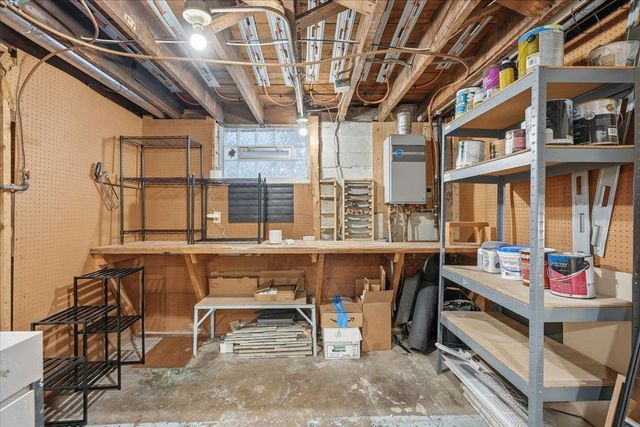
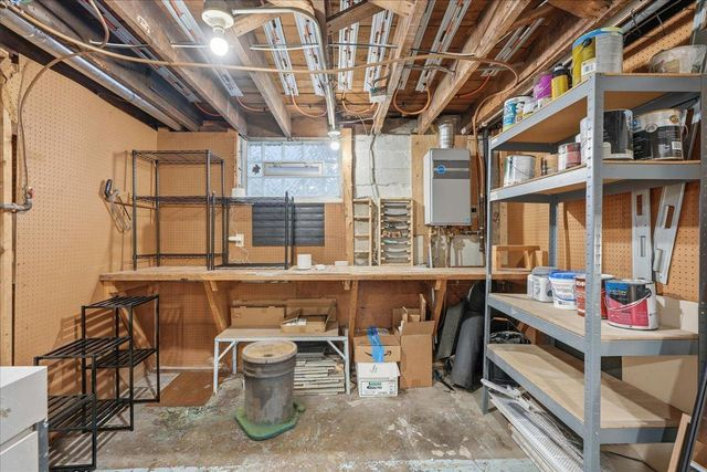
+ bucket (266, 380)
